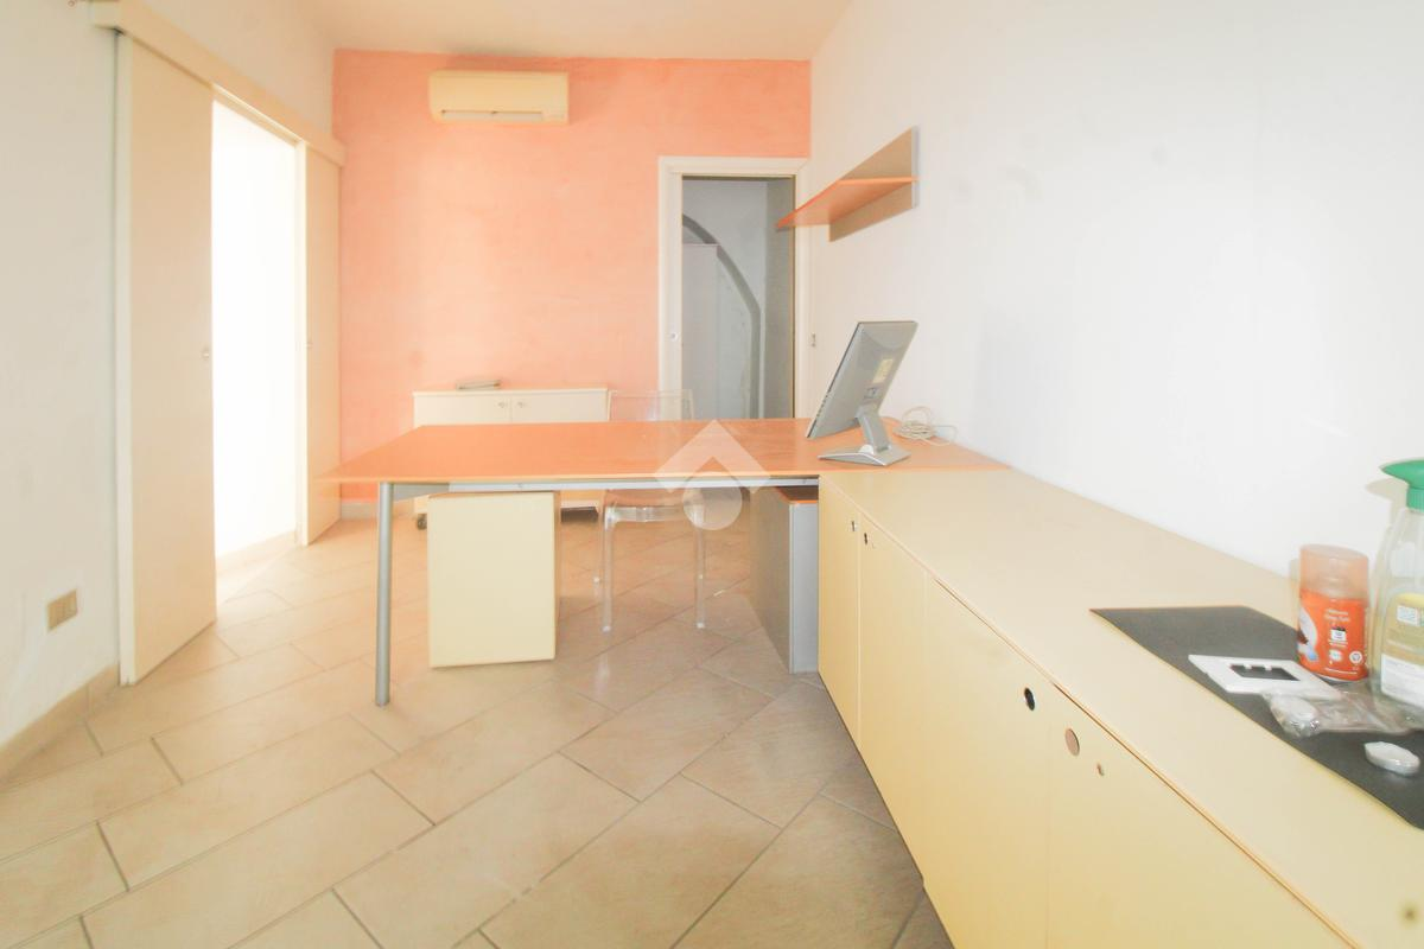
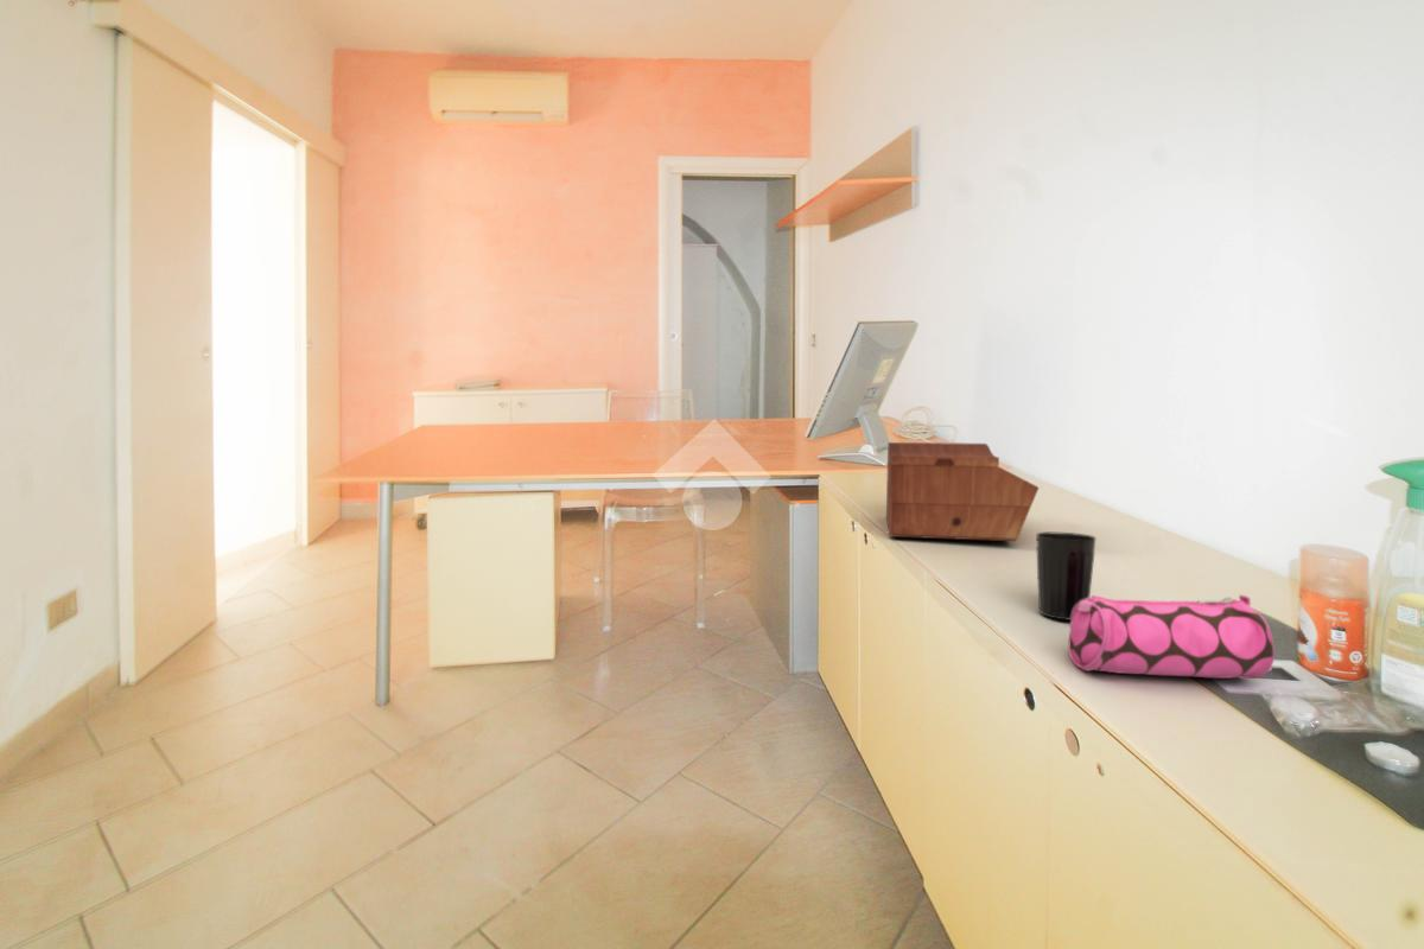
+ pencil case (1164, 633)
+ cup (1063, 575)
+ sewing box (956, 488)
